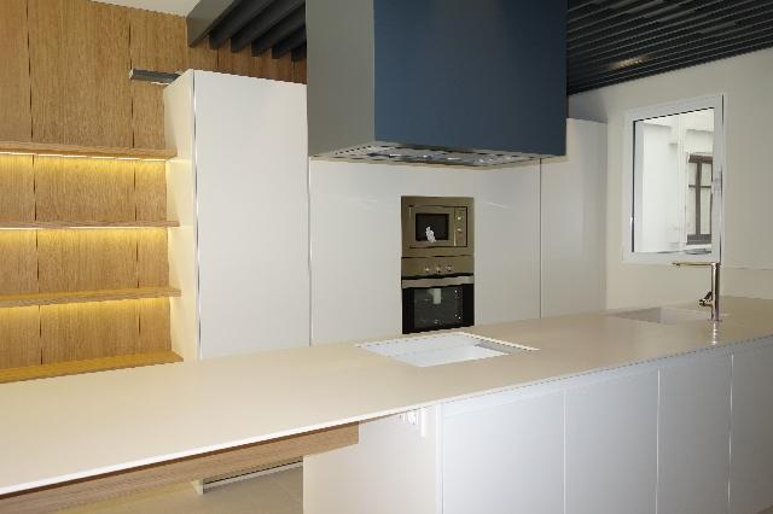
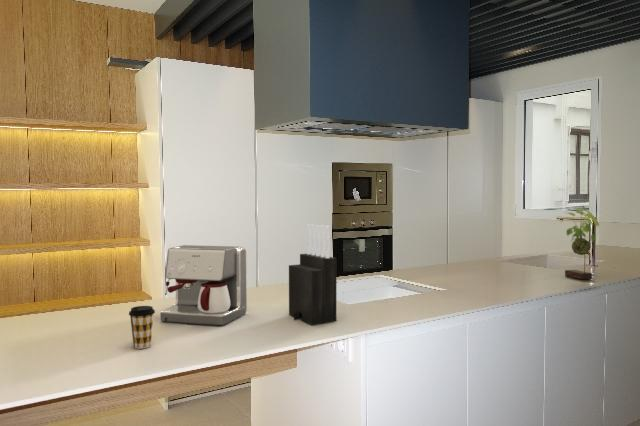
+ coffee maker (204, 282)
+ plant (581, 240)
+ knife block (309, 272)
+ coffee cup (142, 327)
